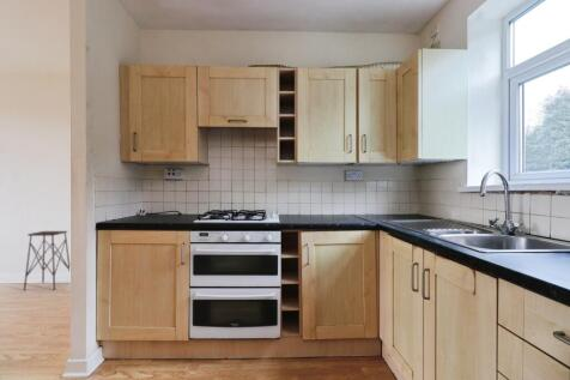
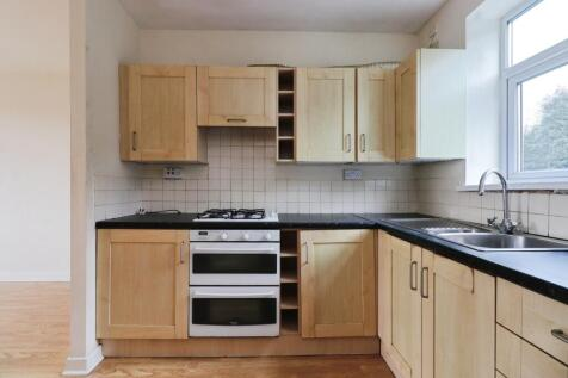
- side table (49, 260)
